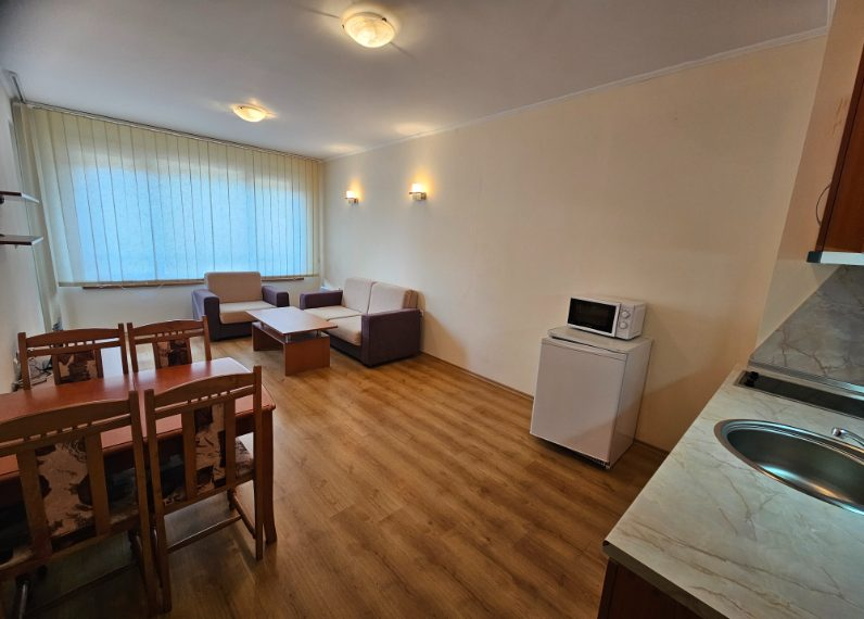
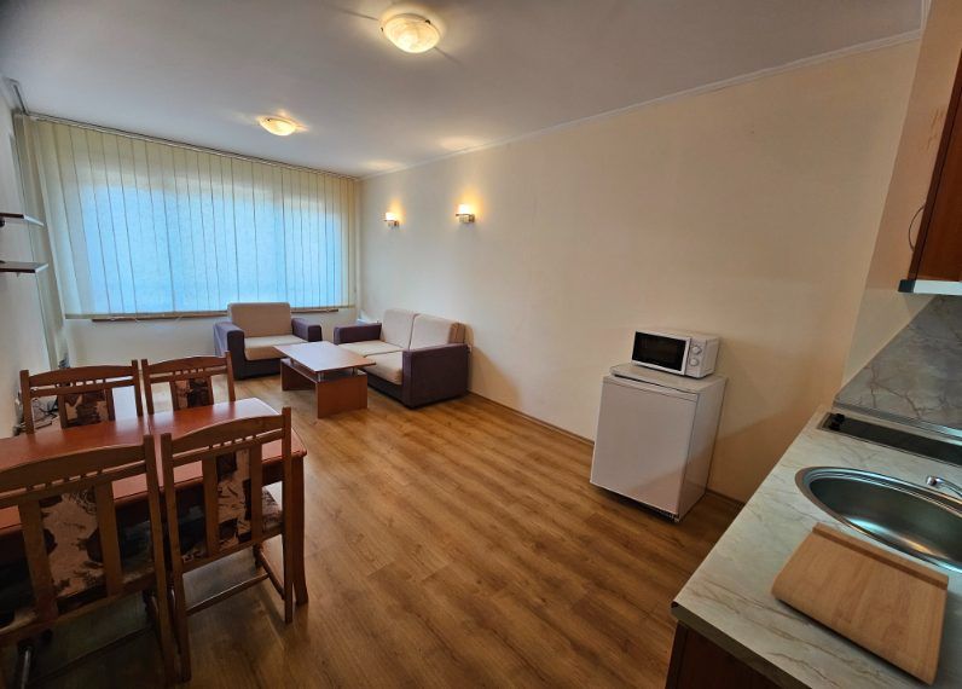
+ cutting board (860, 584)
